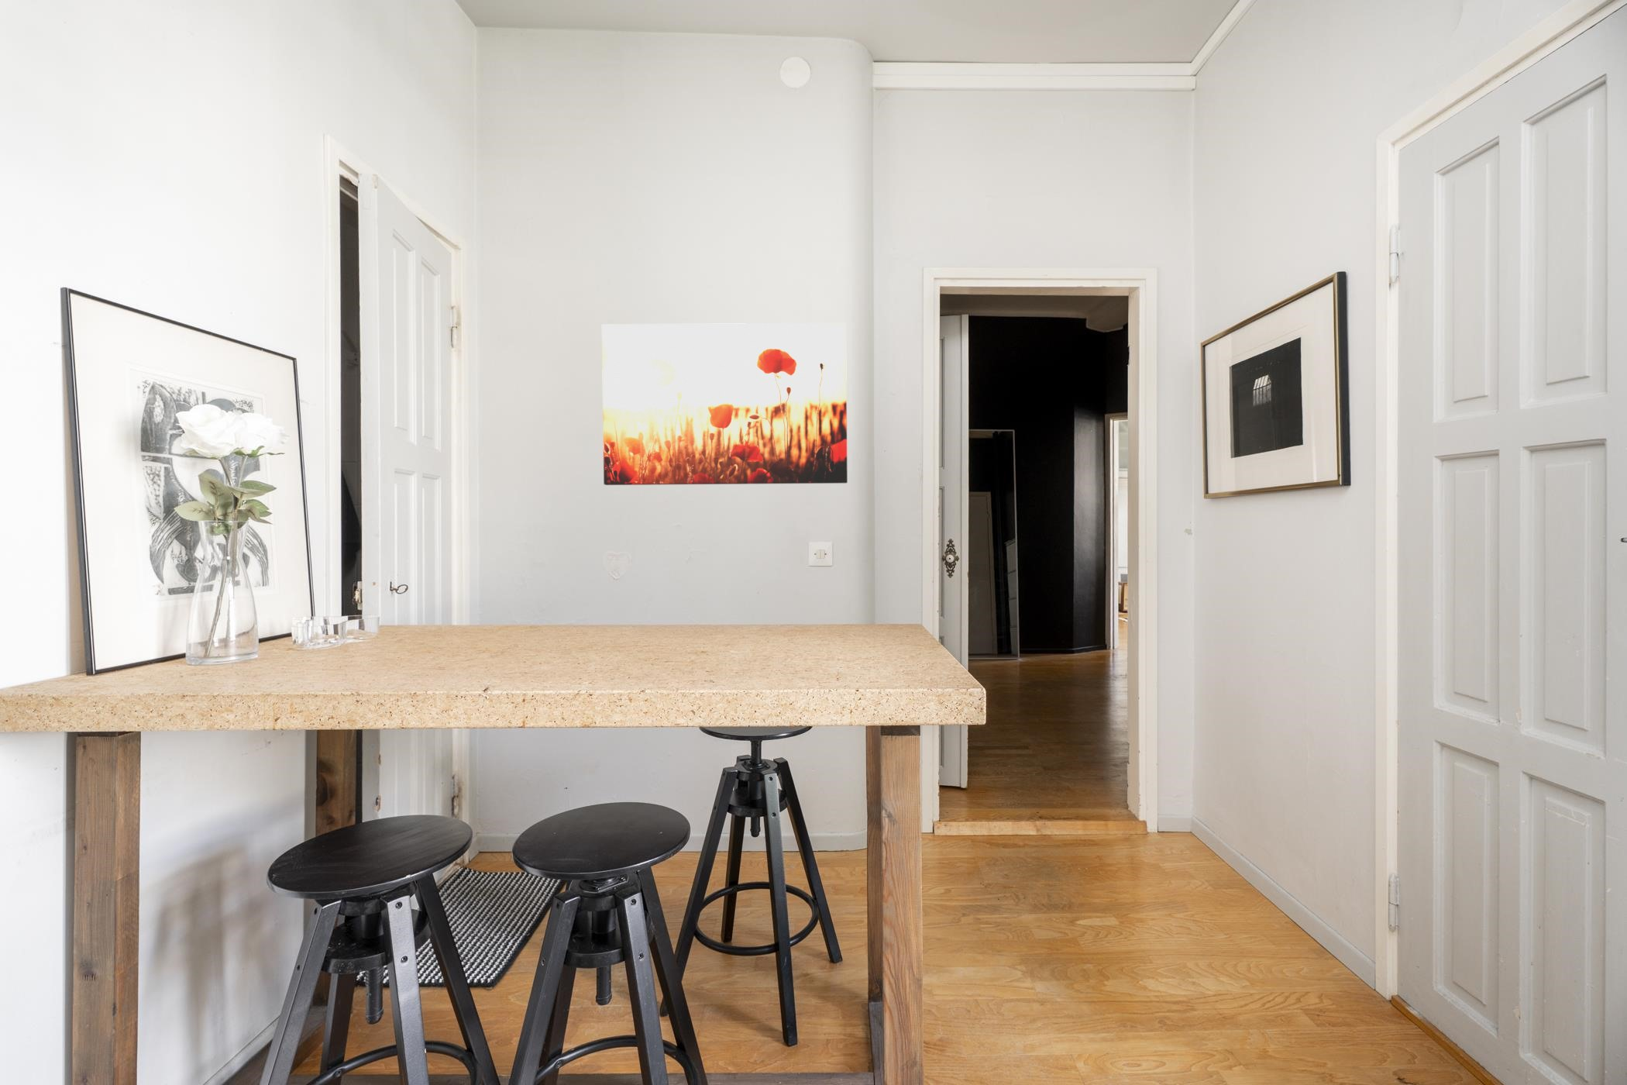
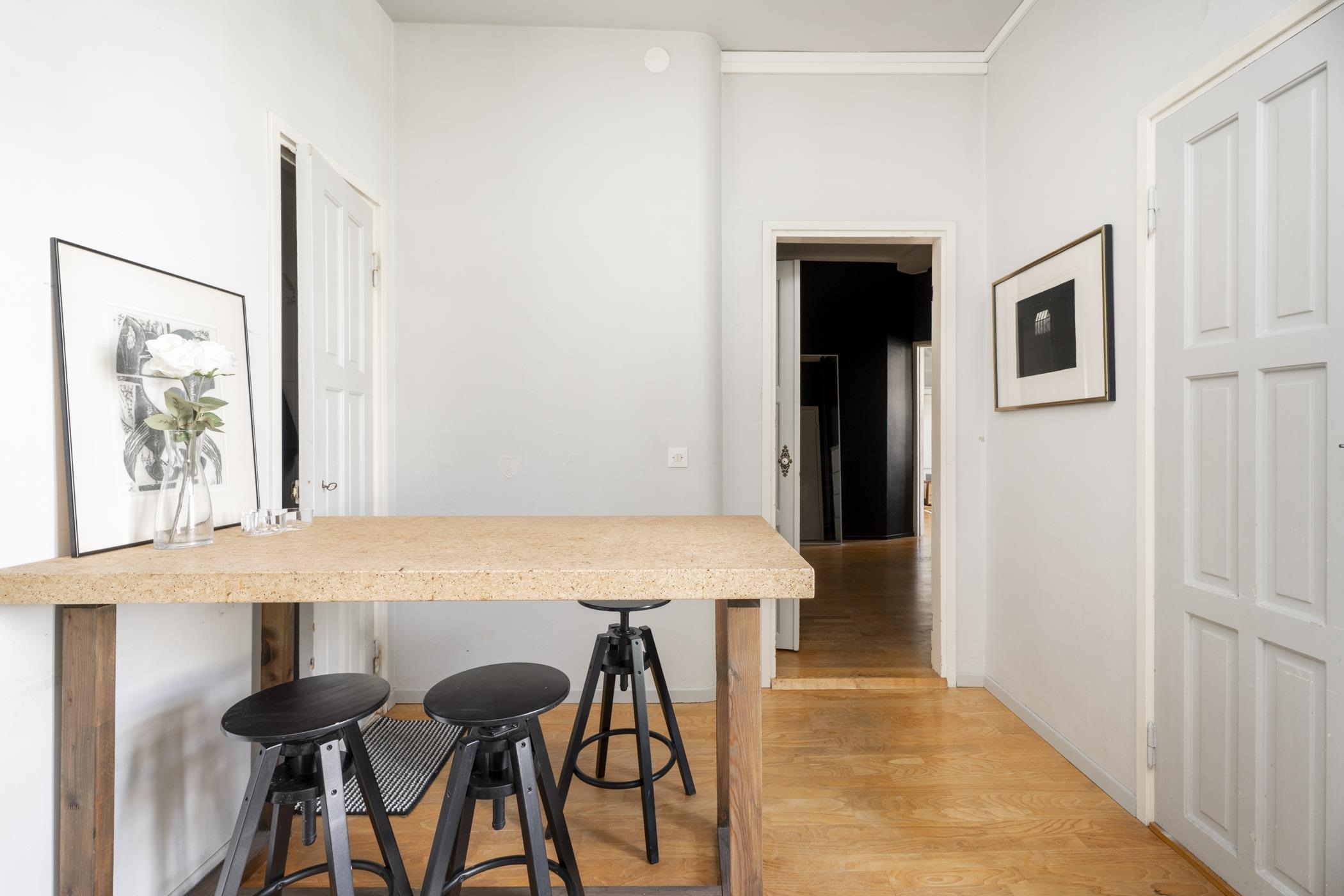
- wall art (725, 403)
